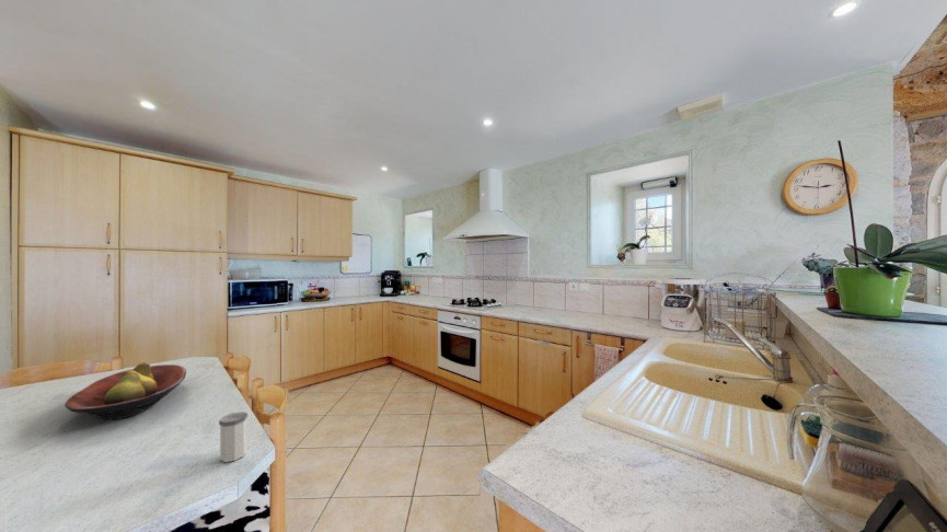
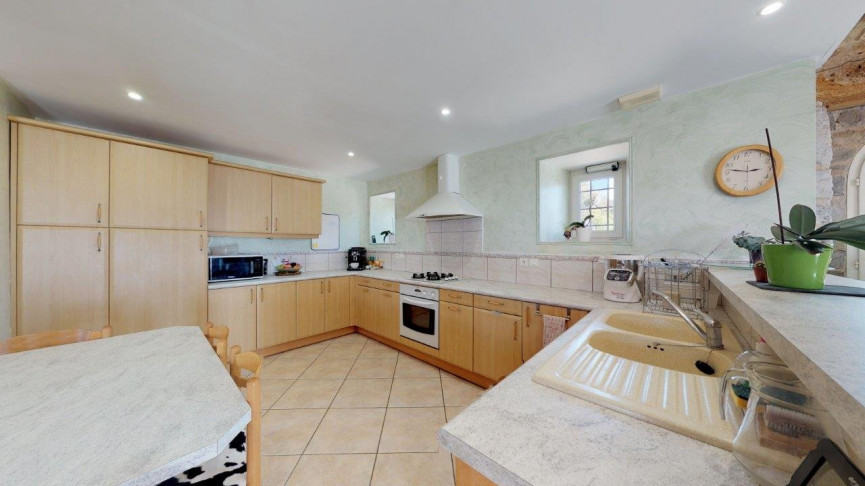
- salt shaker (233, 436)
- fruit bowl (134, 384)
